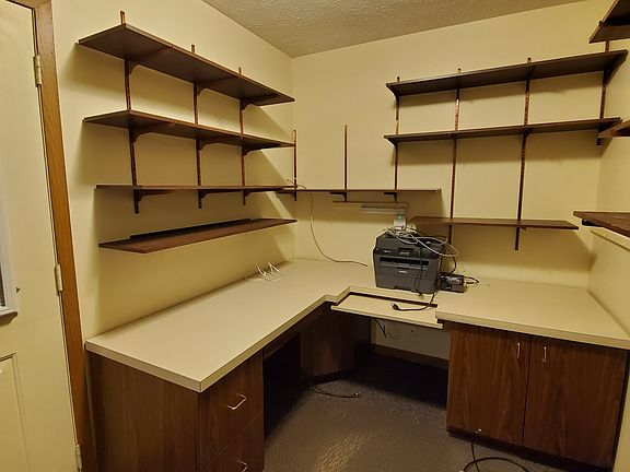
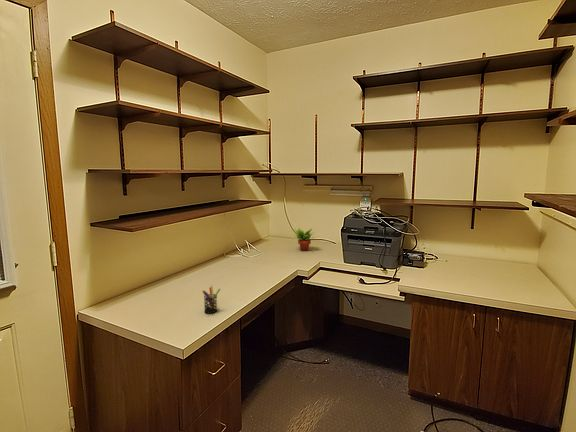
+ succulent plant (303, 238)
+ pen holder (212, 298)
